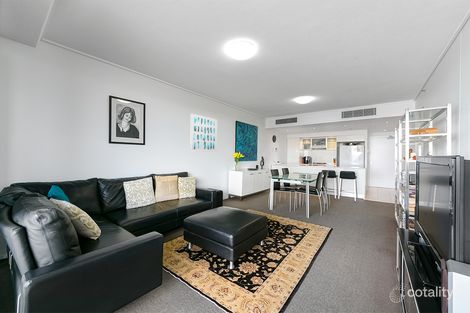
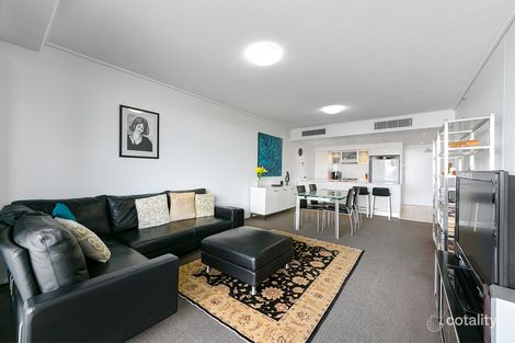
- wall art (204, 134)
